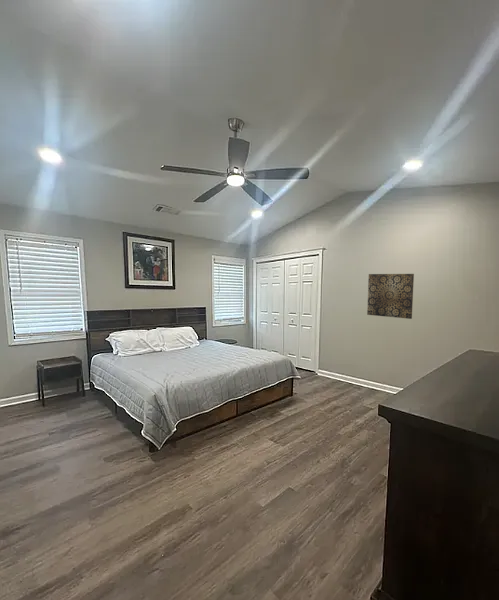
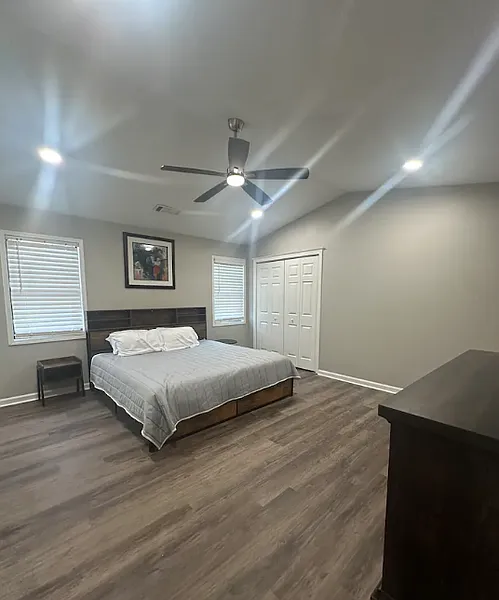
- wall art (389, 295)
